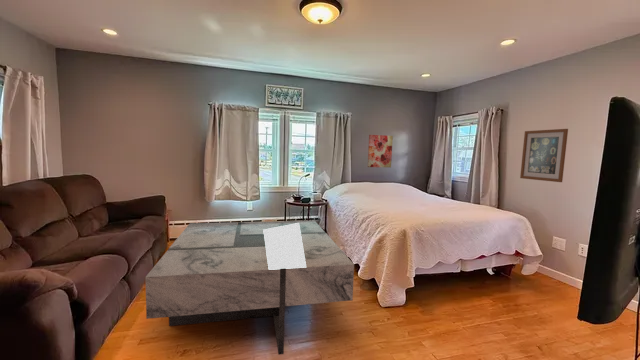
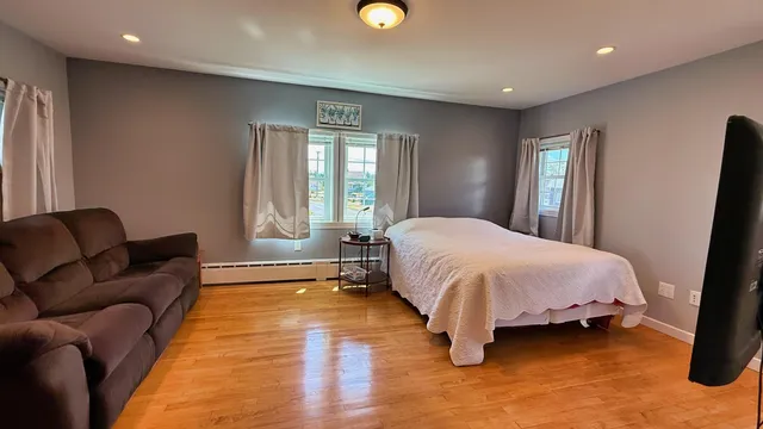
- wall art (542, 155)
- wall art (380, 151)
- coffee table (255, 273)
